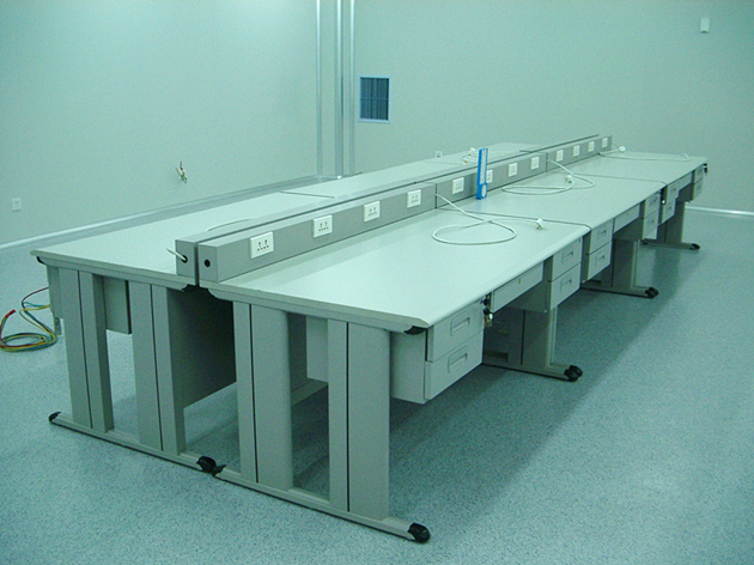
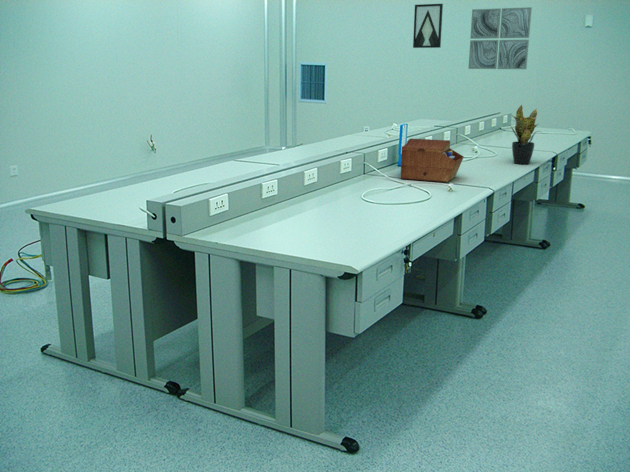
+ wall art (427, 26)
+ wall art (499, 40)
+ potted plant (525, 133)
+ sewing box (432, 159)
